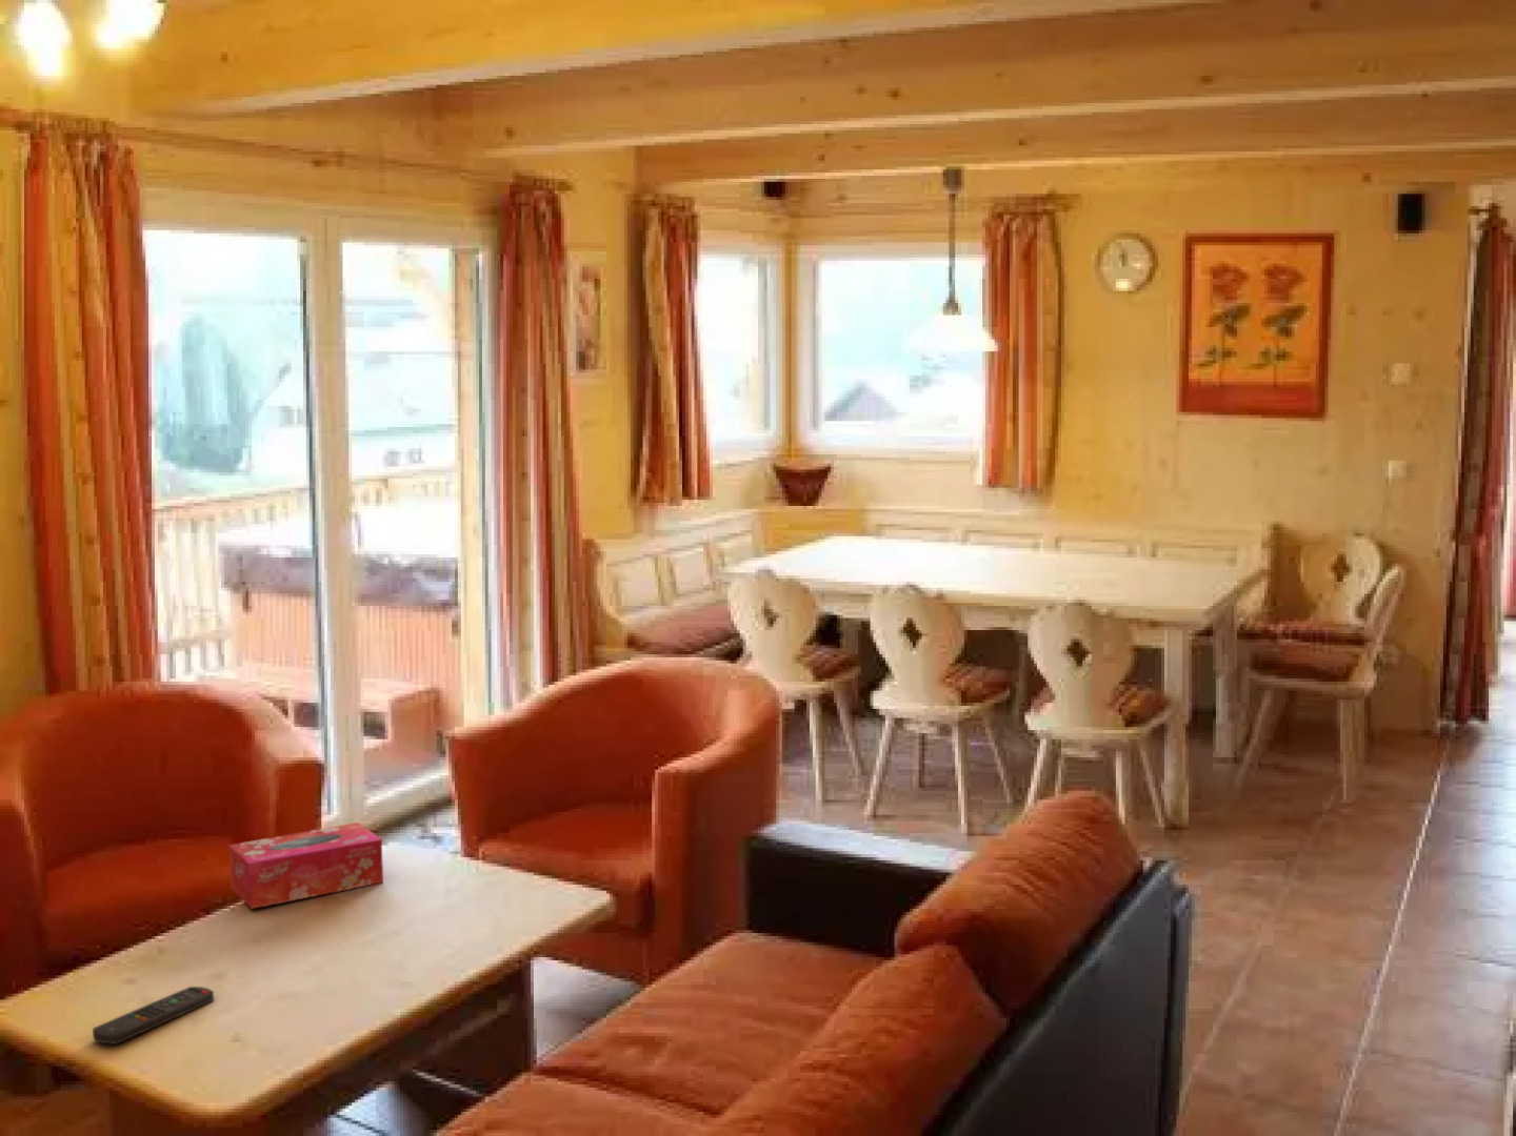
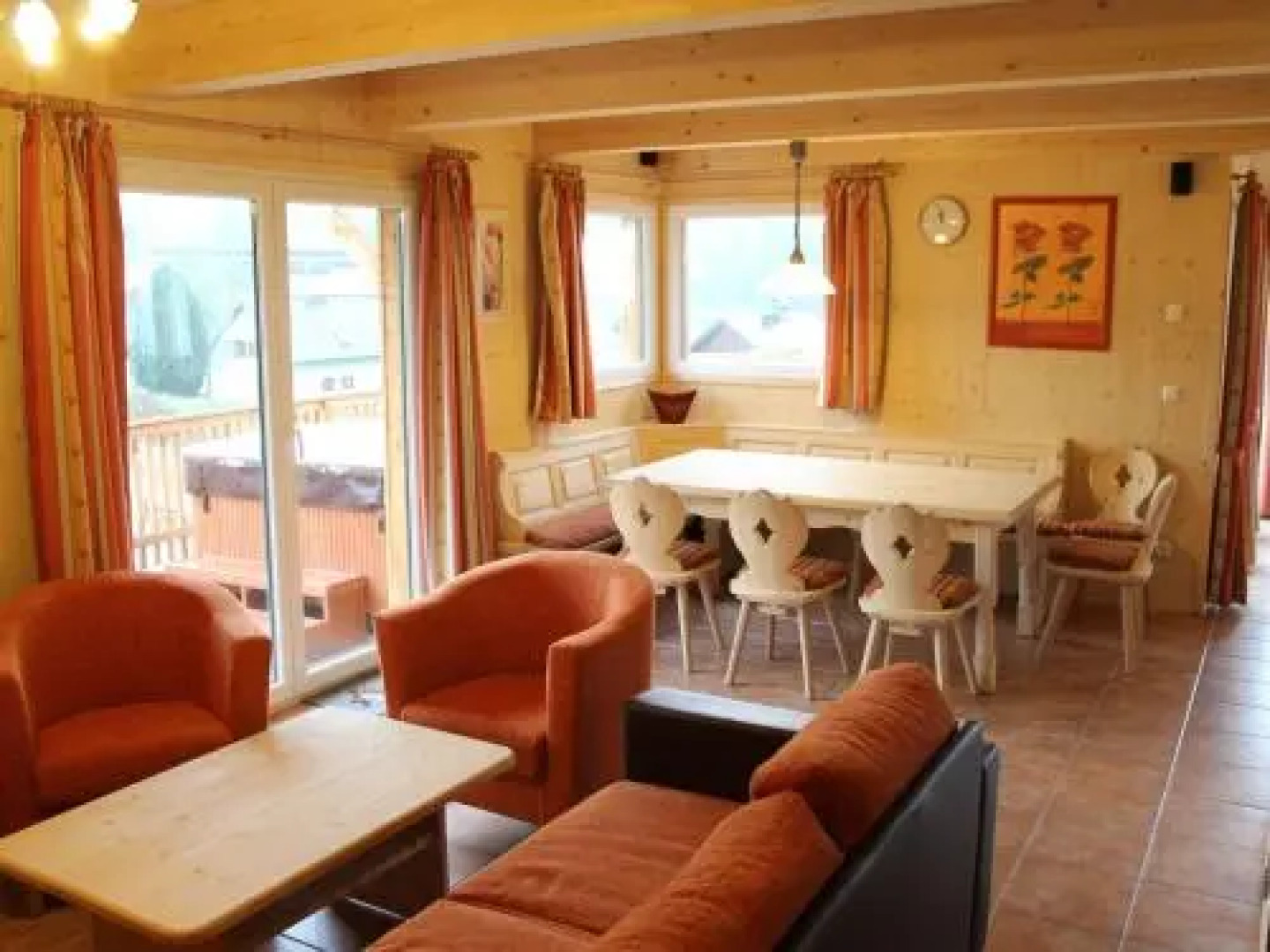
- remote control (155, 1013)
- tissue box (307, 864)
